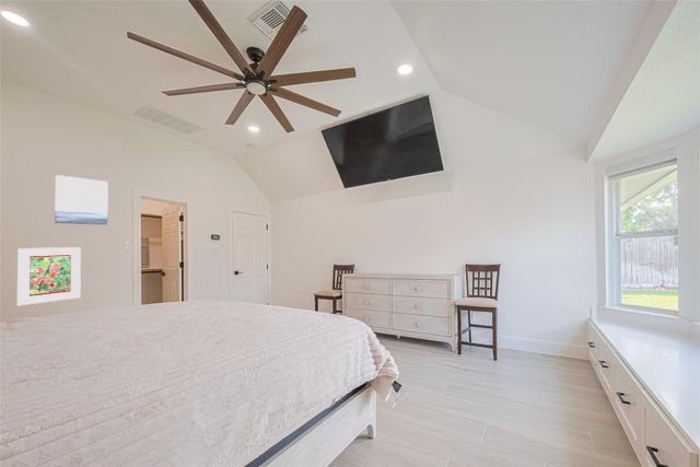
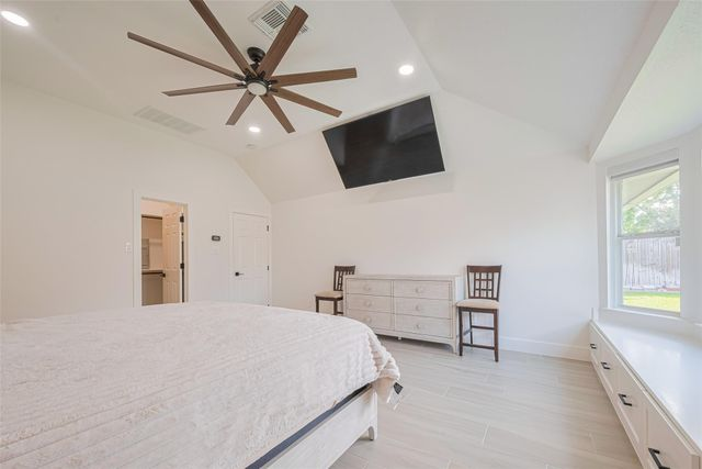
- wall art (82, 200)
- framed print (50, 275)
